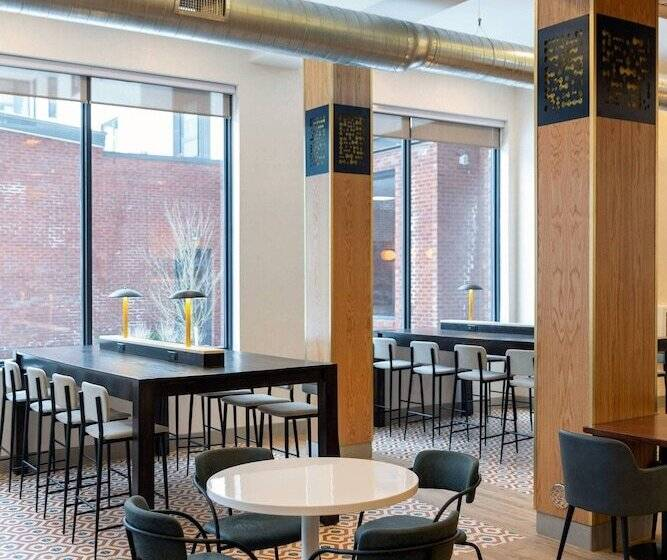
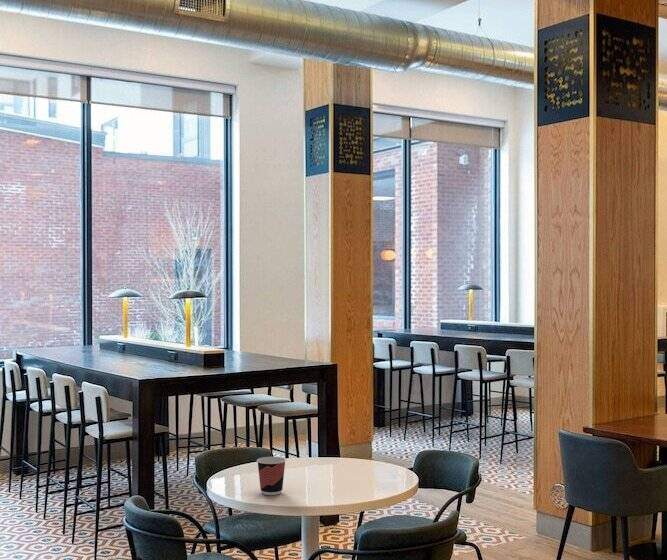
+ cup (271, 476)
